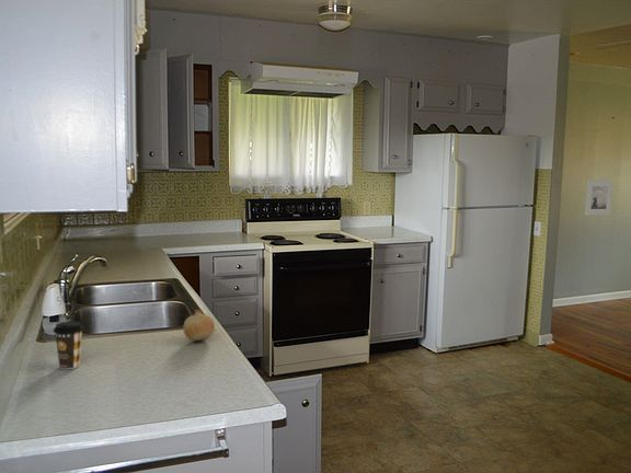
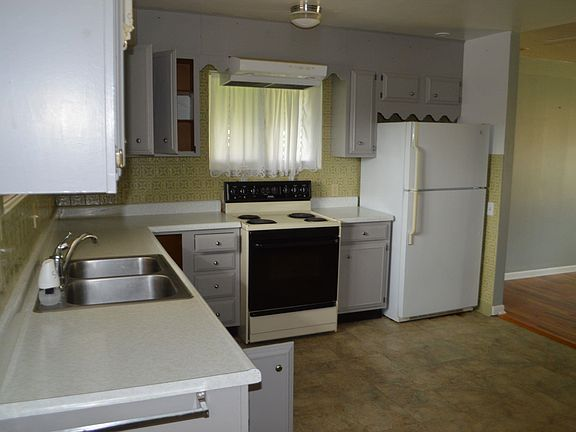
- fruit (198, 325)
- coffee cup (68, 345)
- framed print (598, 197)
